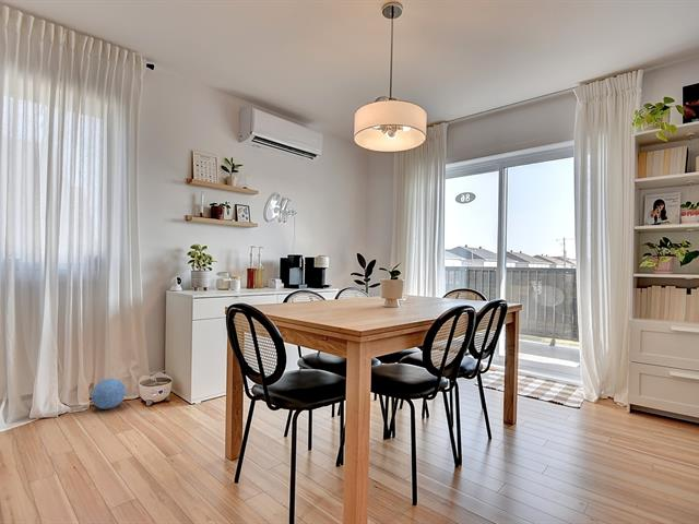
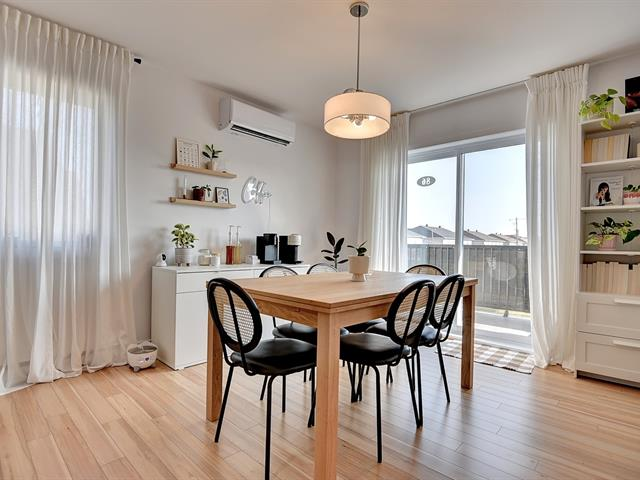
- ball (108, 393)
